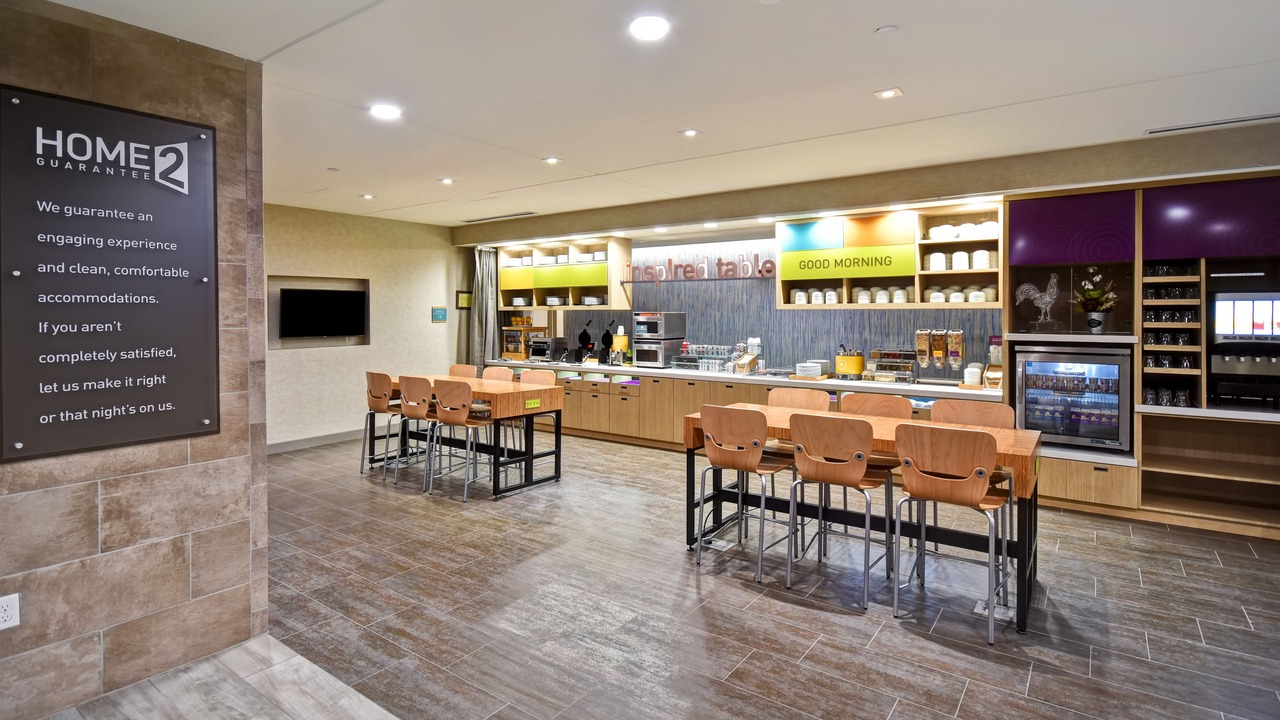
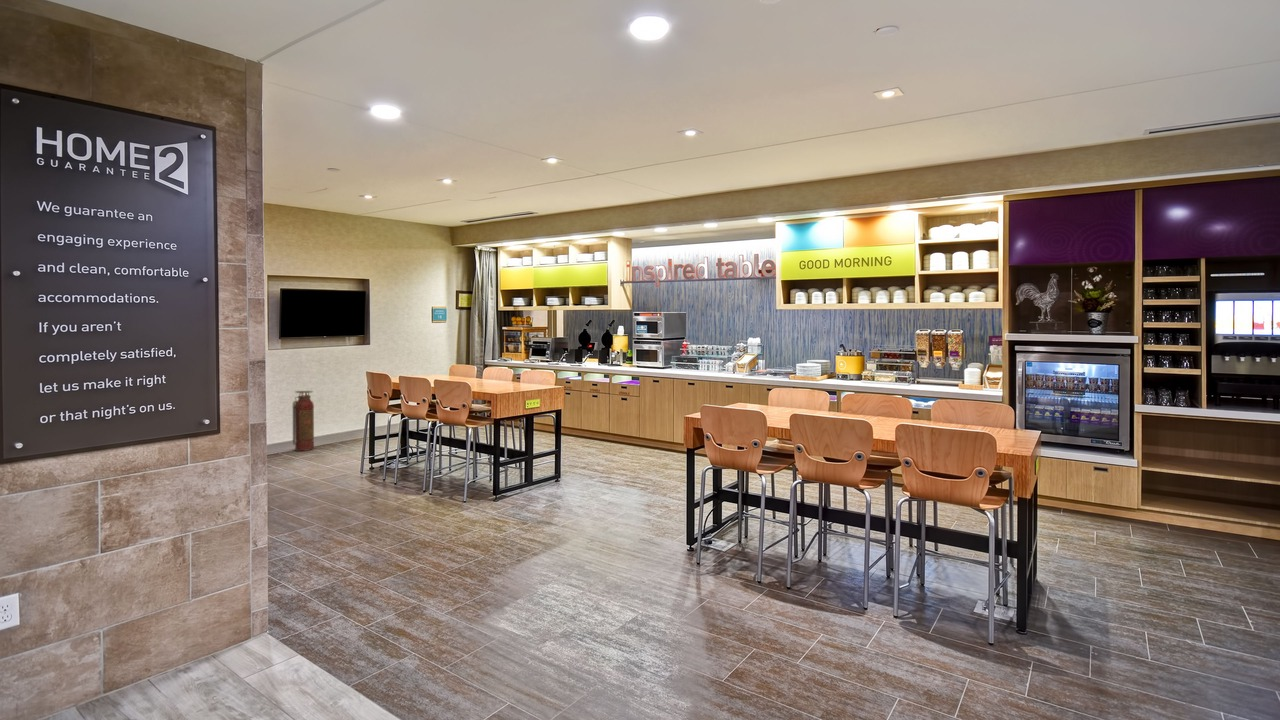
+ fire extinguisher (303, 420)
